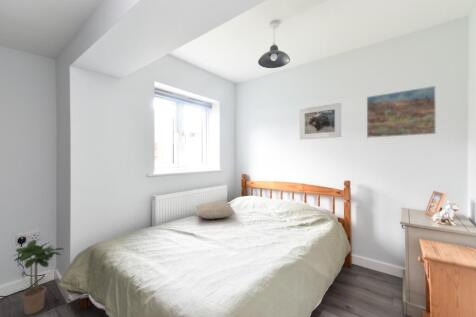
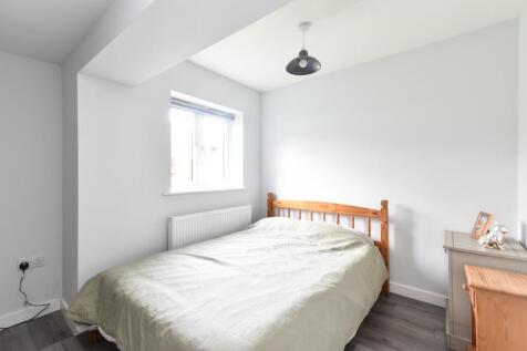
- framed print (398, 114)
- potted plant (36, 273)
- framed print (319, 122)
- pillow (214, 209)
